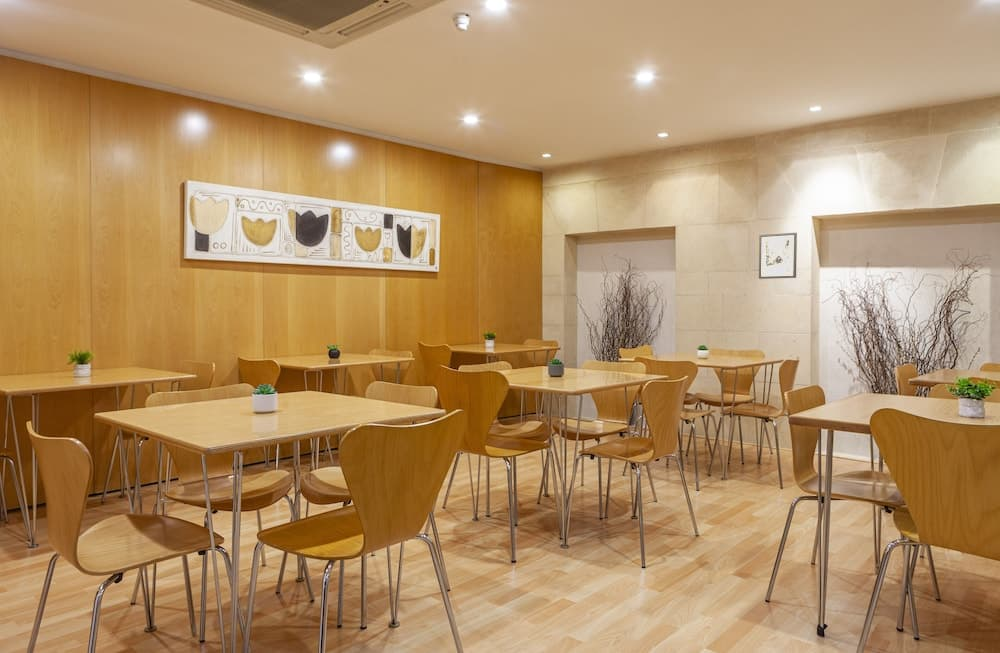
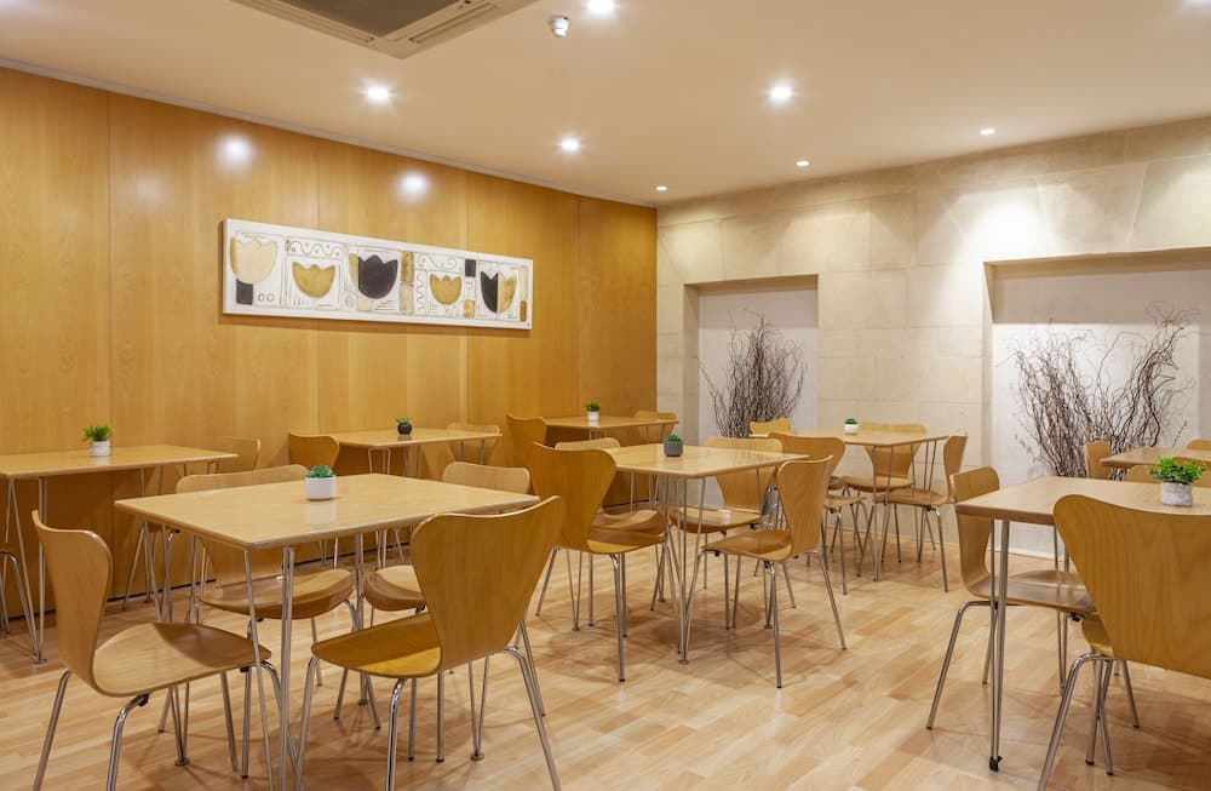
- wall art (777, 256)
